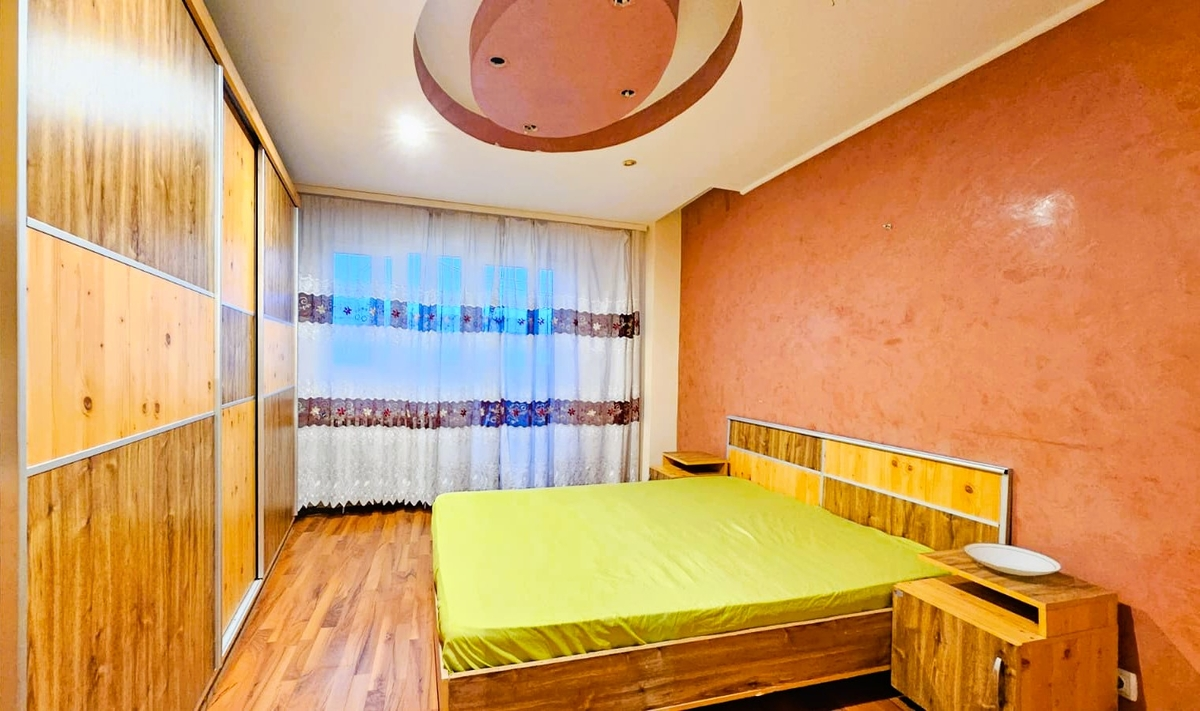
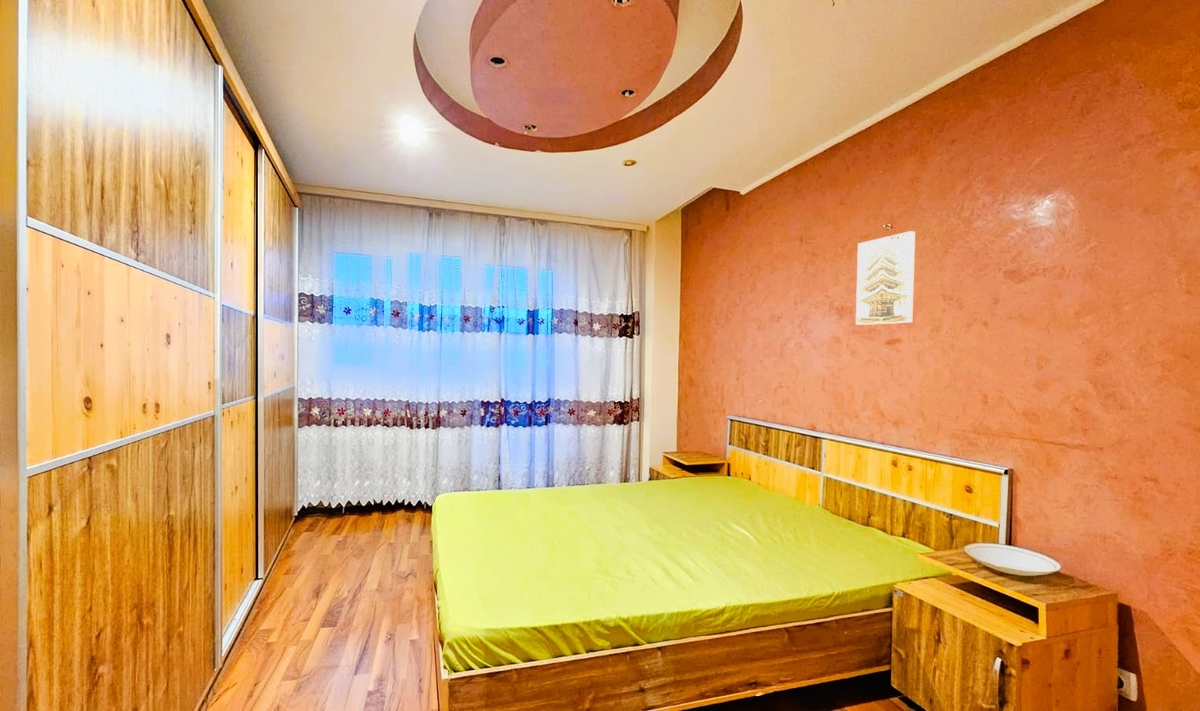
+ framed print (883, 280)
